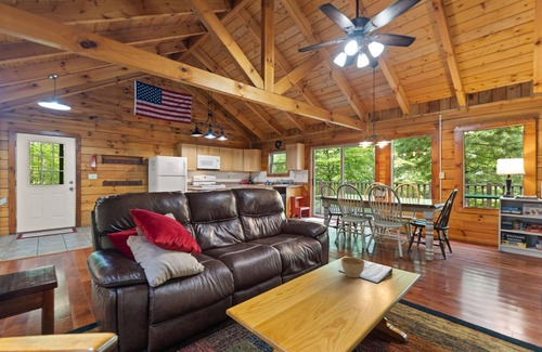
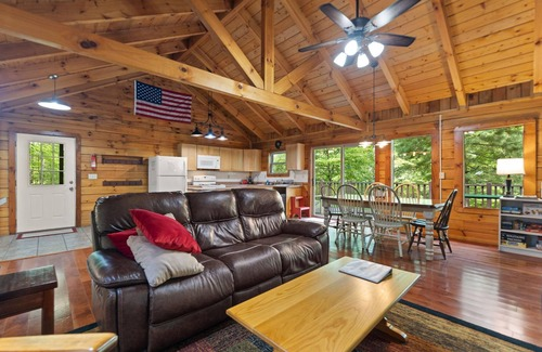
- planter bowl (352, 268)
